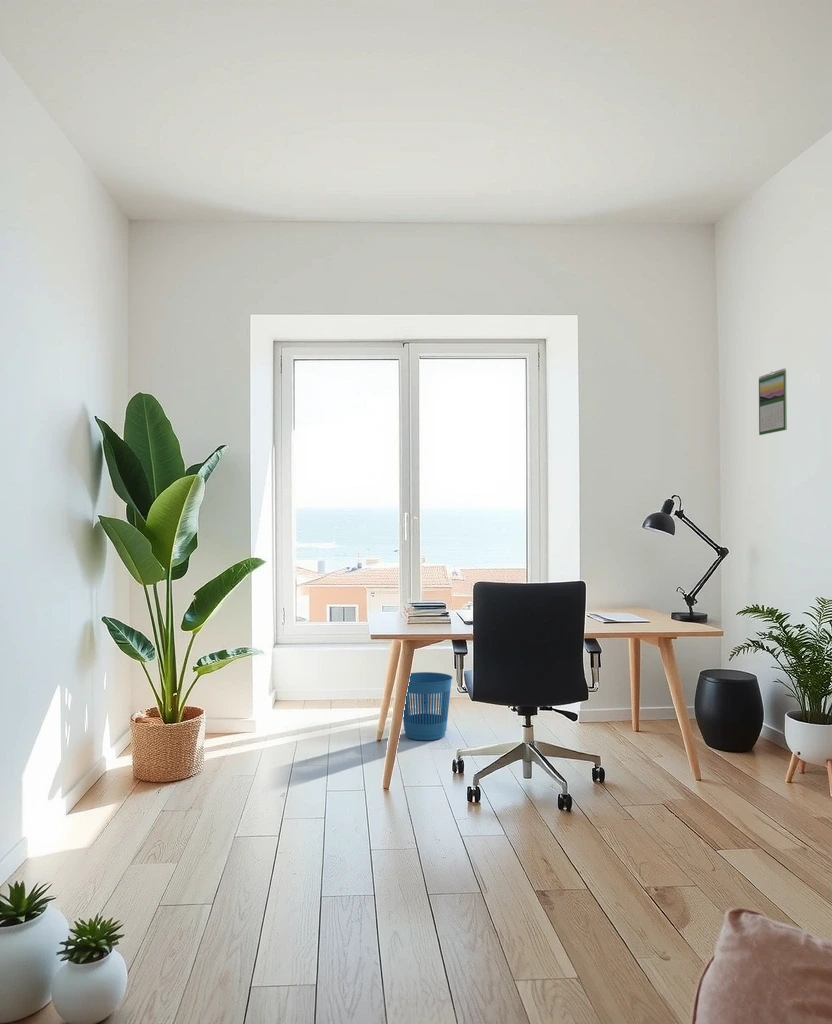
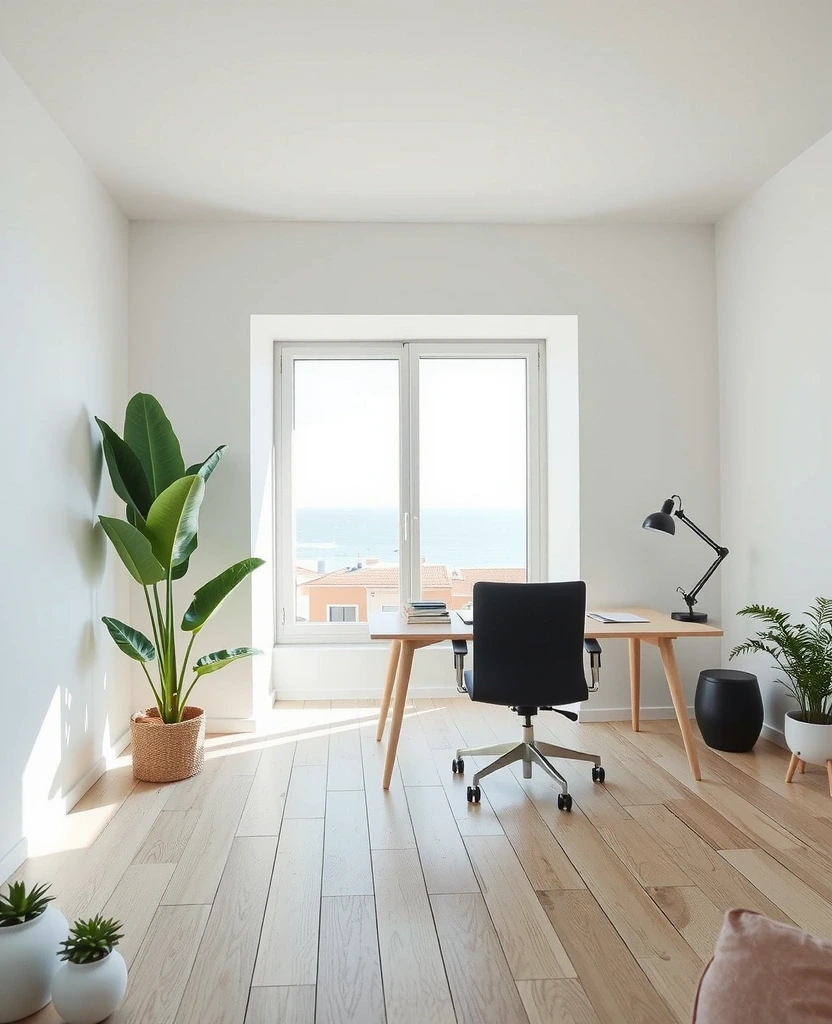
- wastebasket (425, 706)
- calendar (772, 402)
